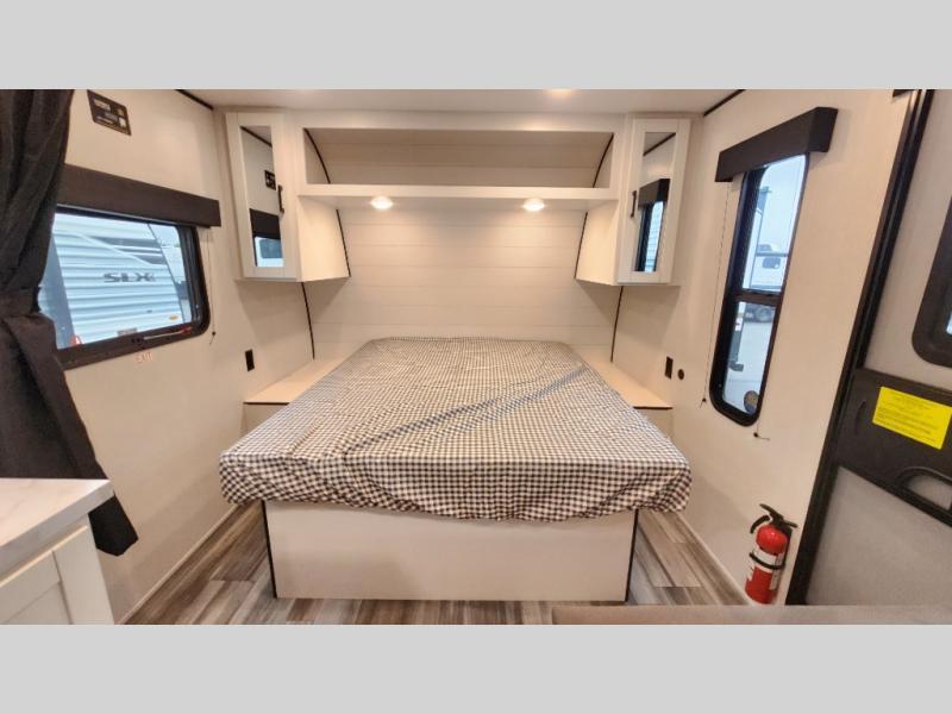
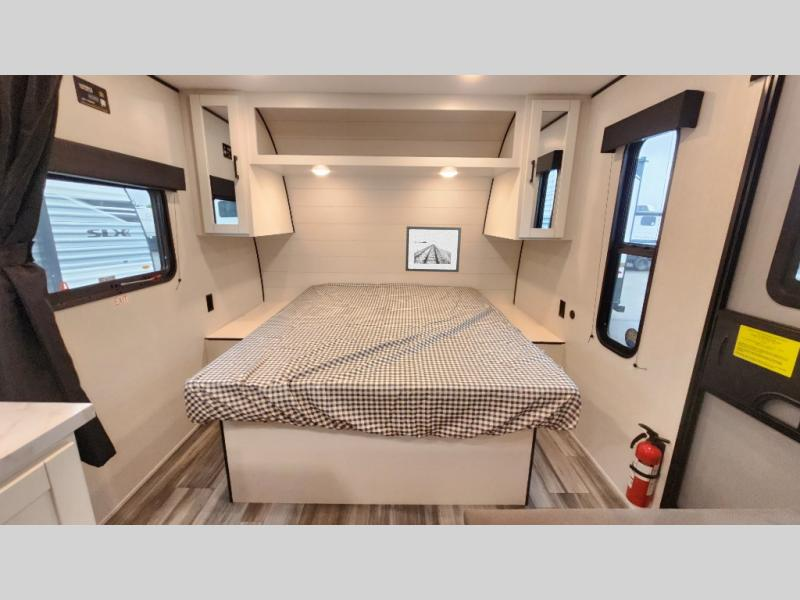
+ wall art (432, 249)
